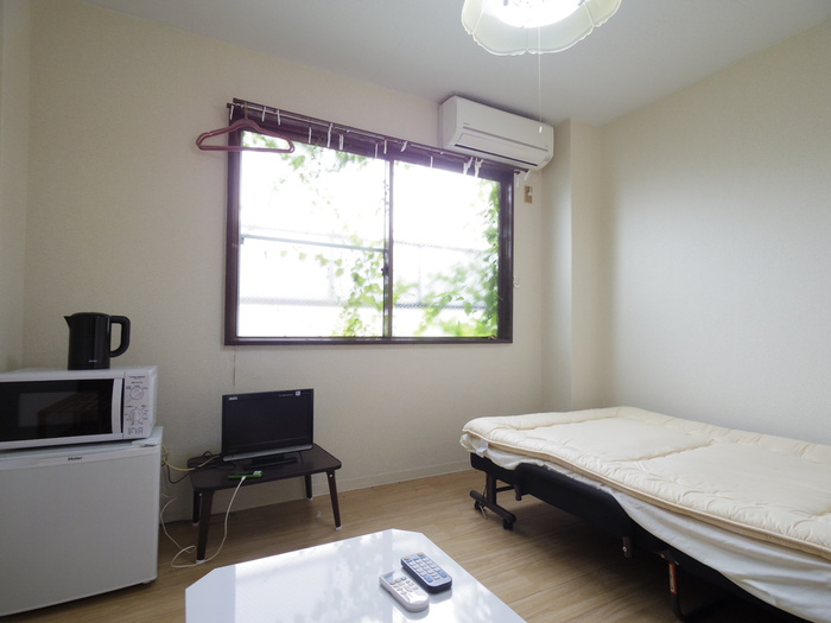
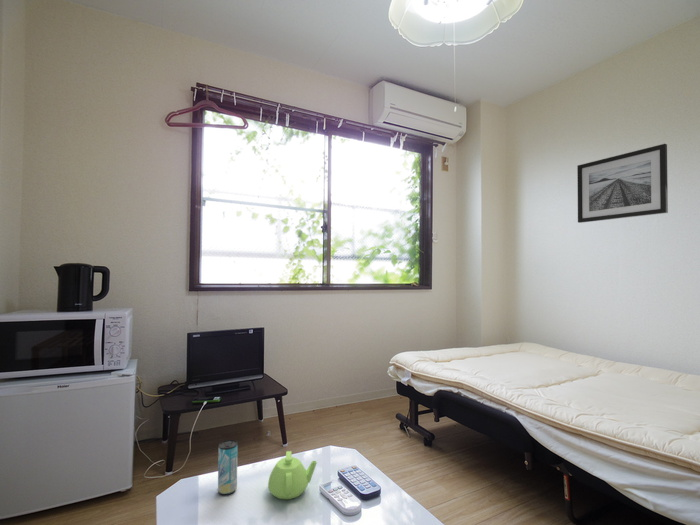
+ teapot (292, 474)
+ beverage can (227, 467)
+ wall art (618, 186)
